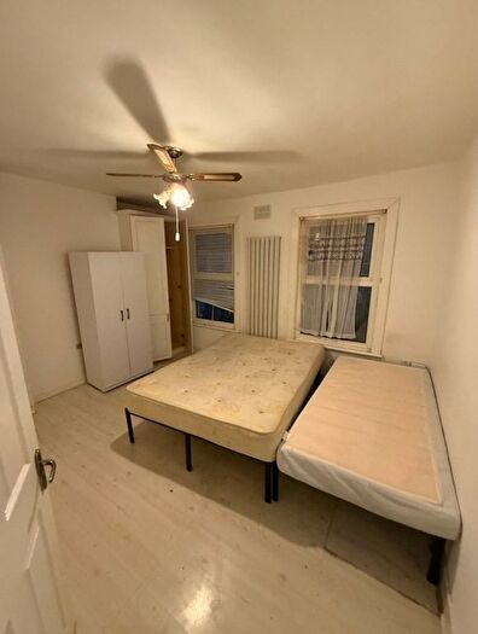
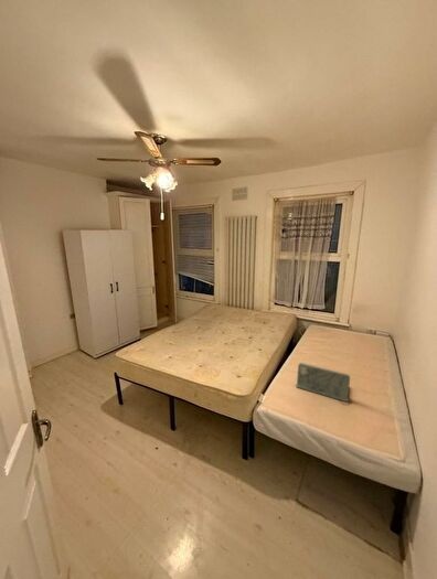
+ laptop (324, 376)
